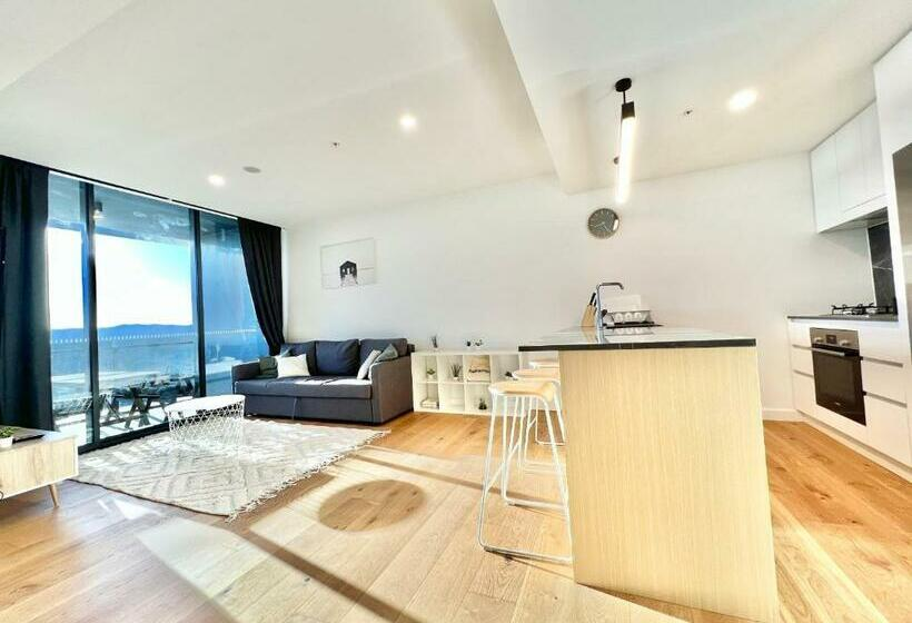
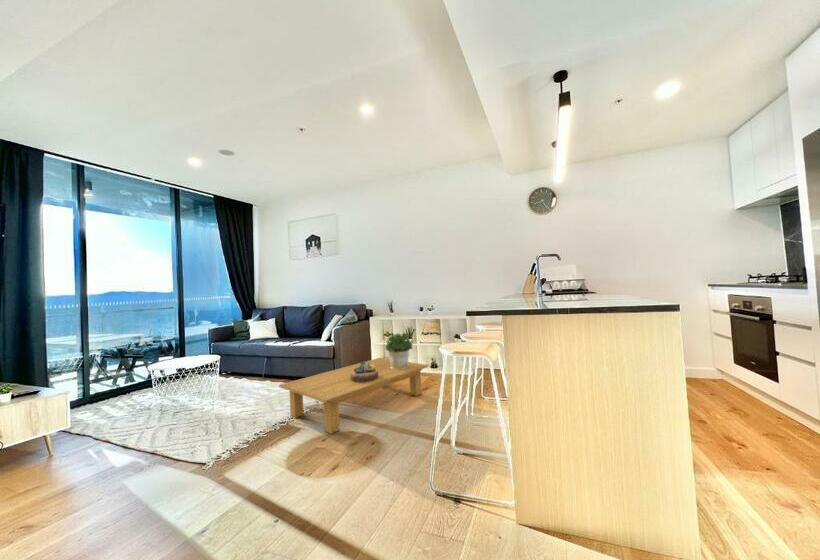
+ potted plant (400, 349)
+ decorative bowl (364, 369)
+ coffee table (359, 389)
